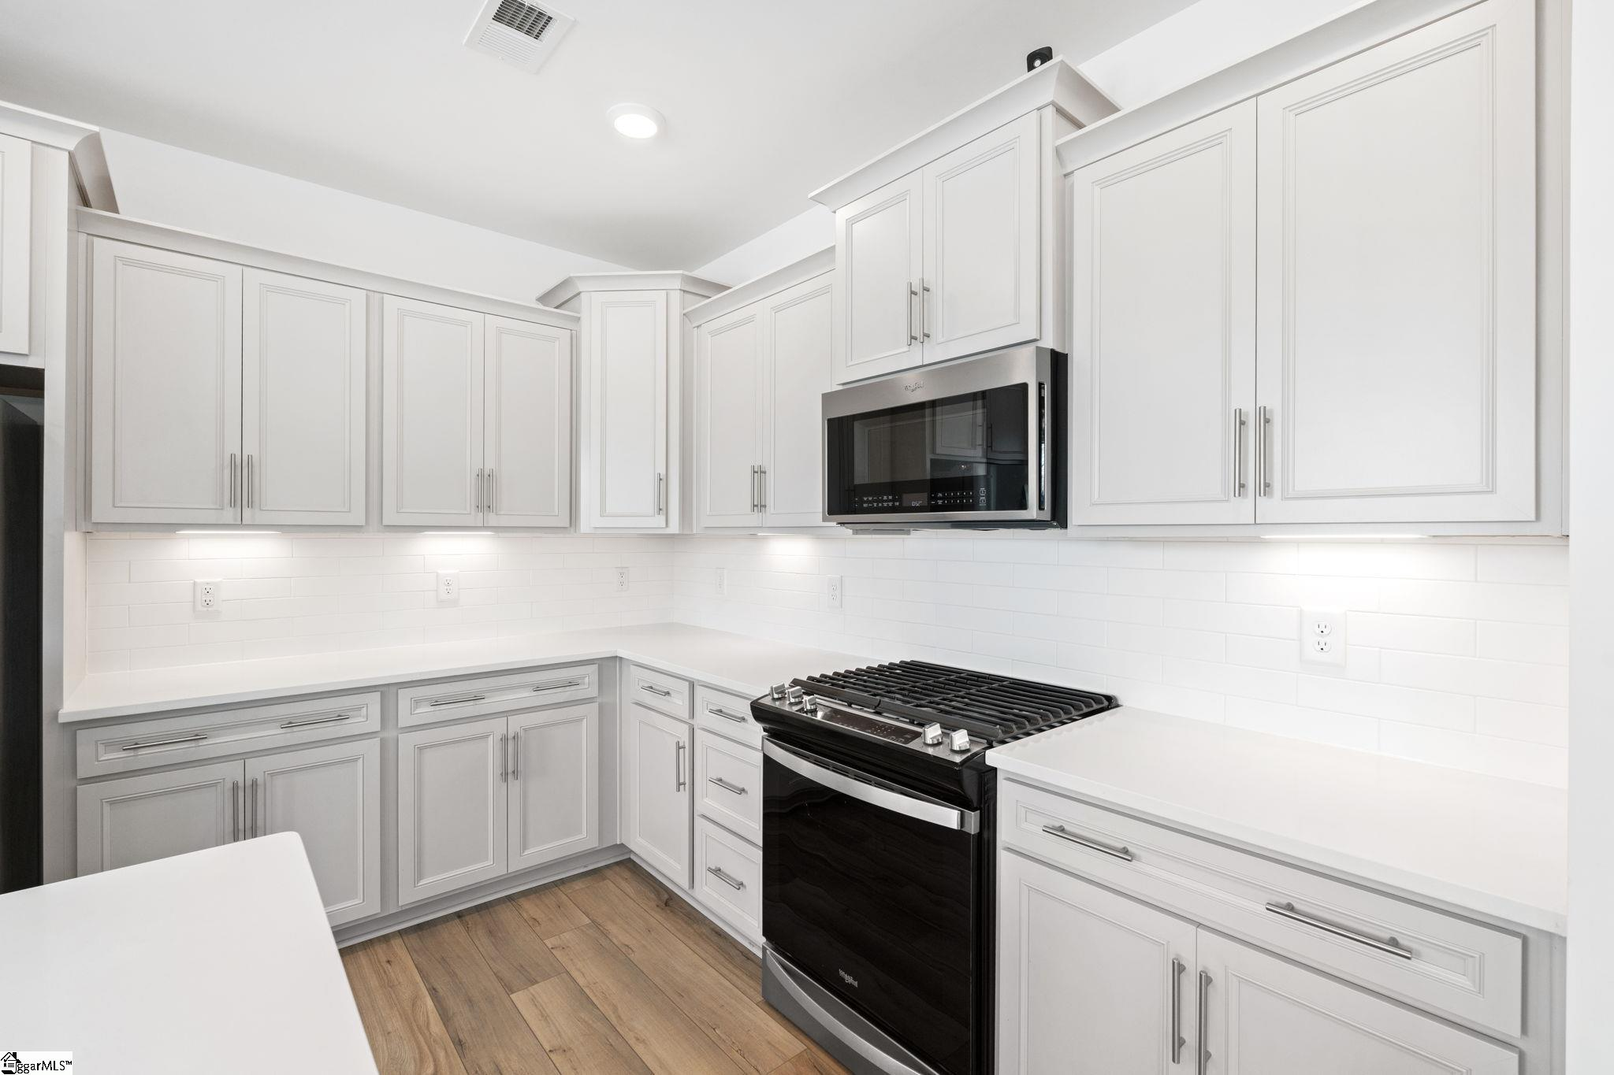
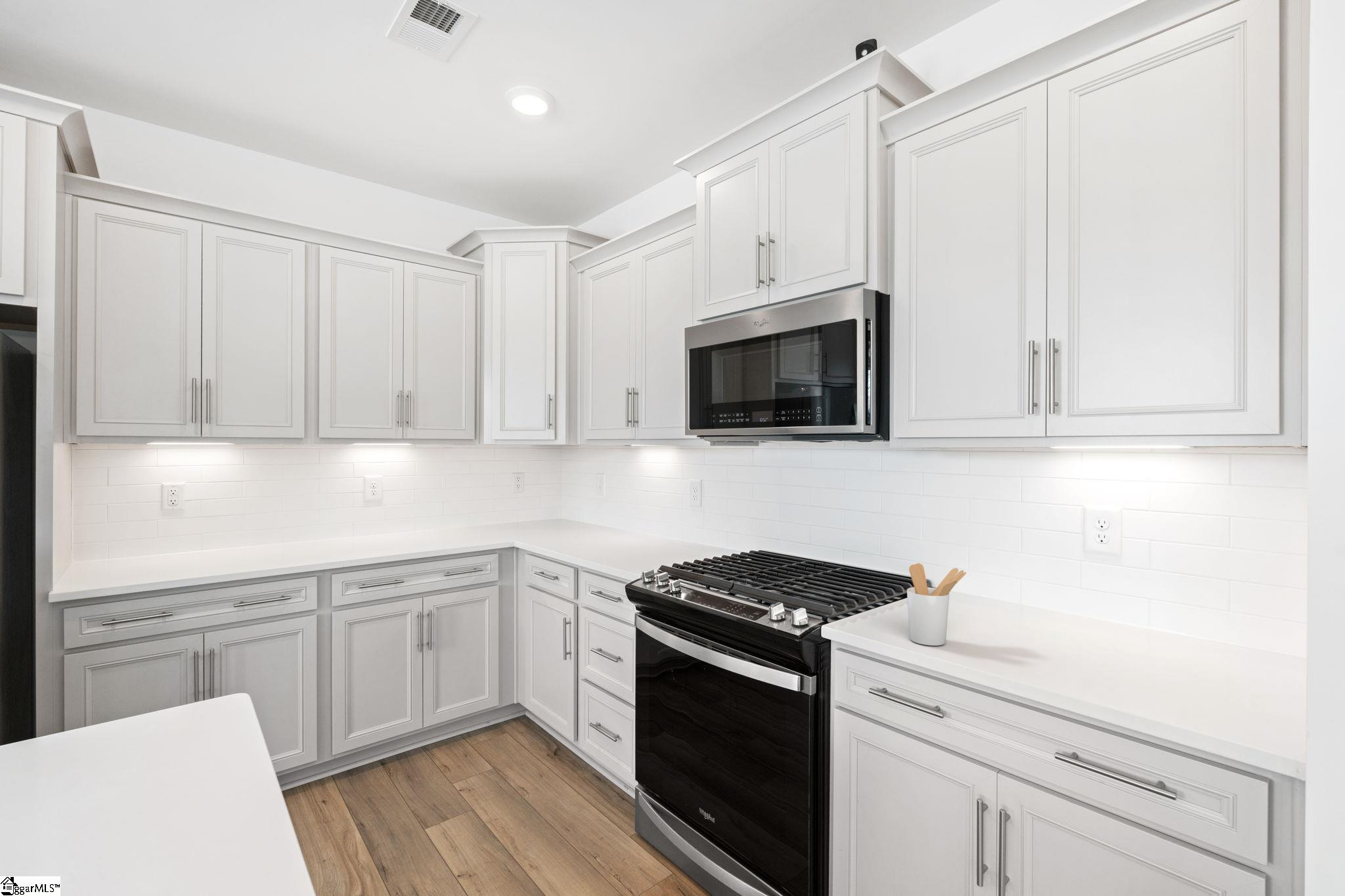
+ utensil holder (937, 603)
